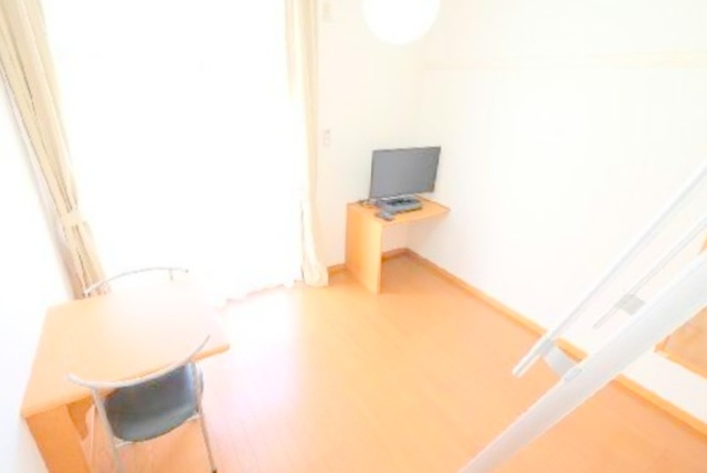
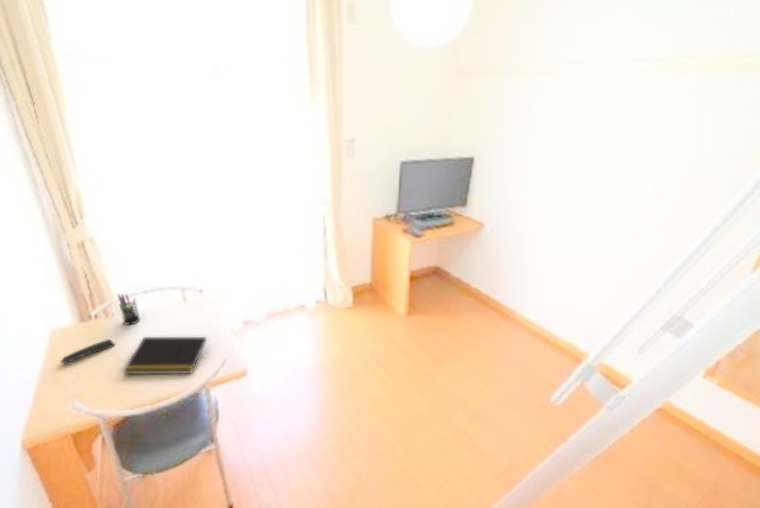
+ pen holder (126, 309)
+ notepad (166, 354)
+ remote control (87, 351)
